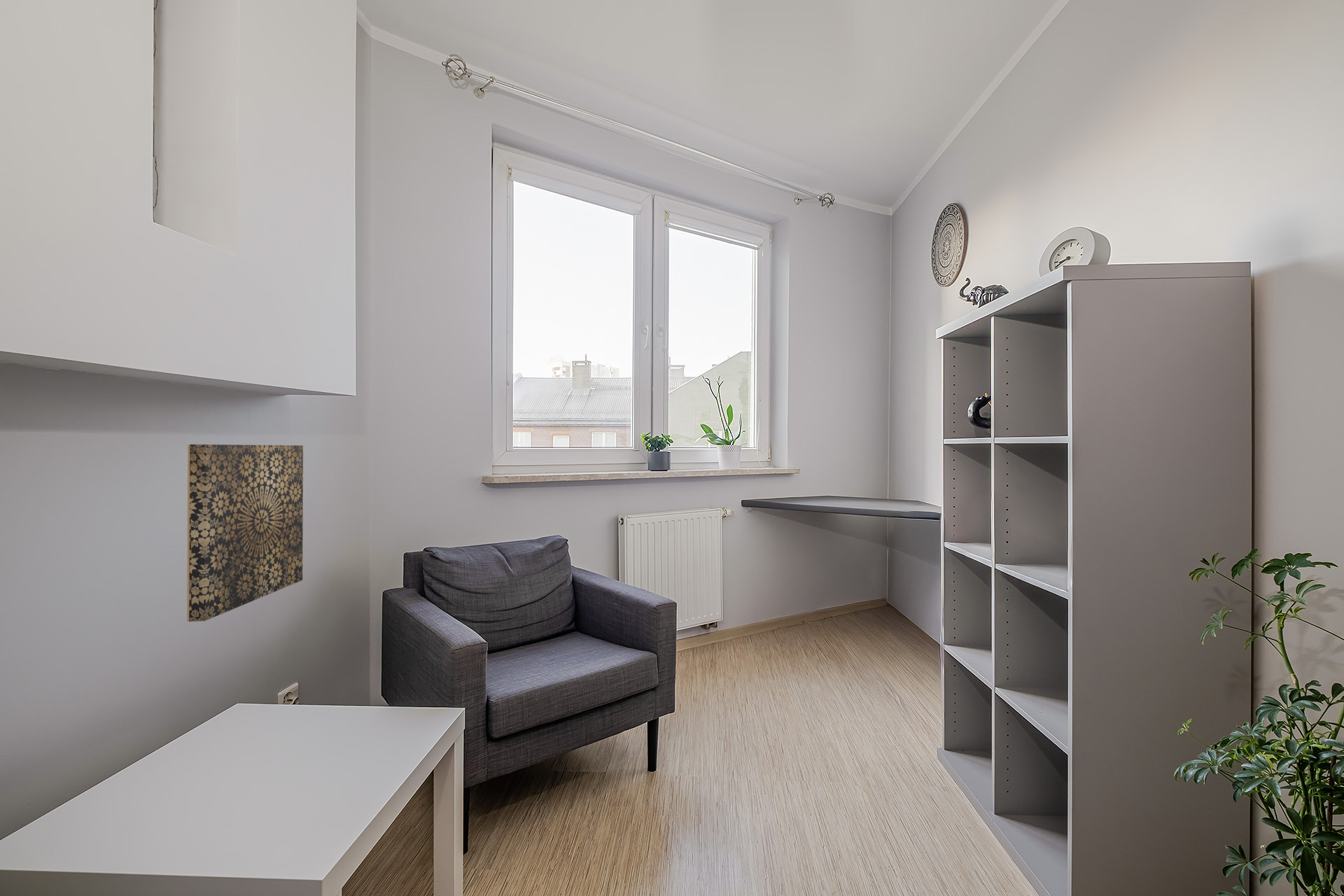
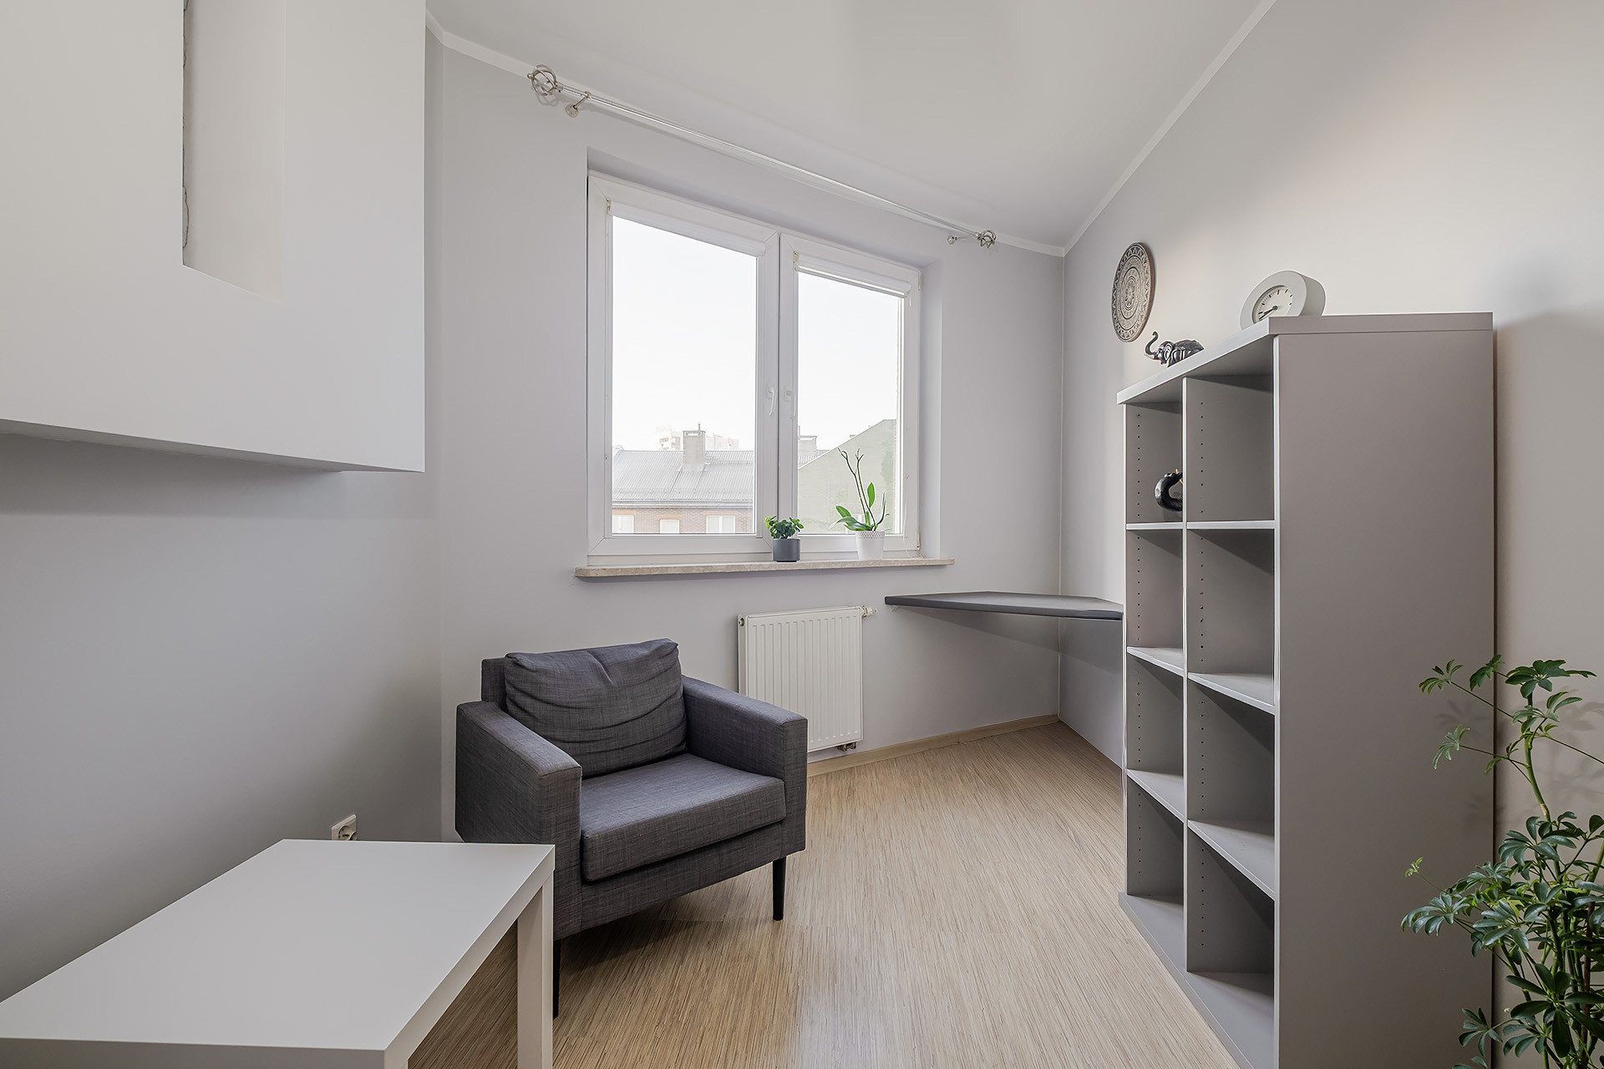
- wall art (253, 522)
